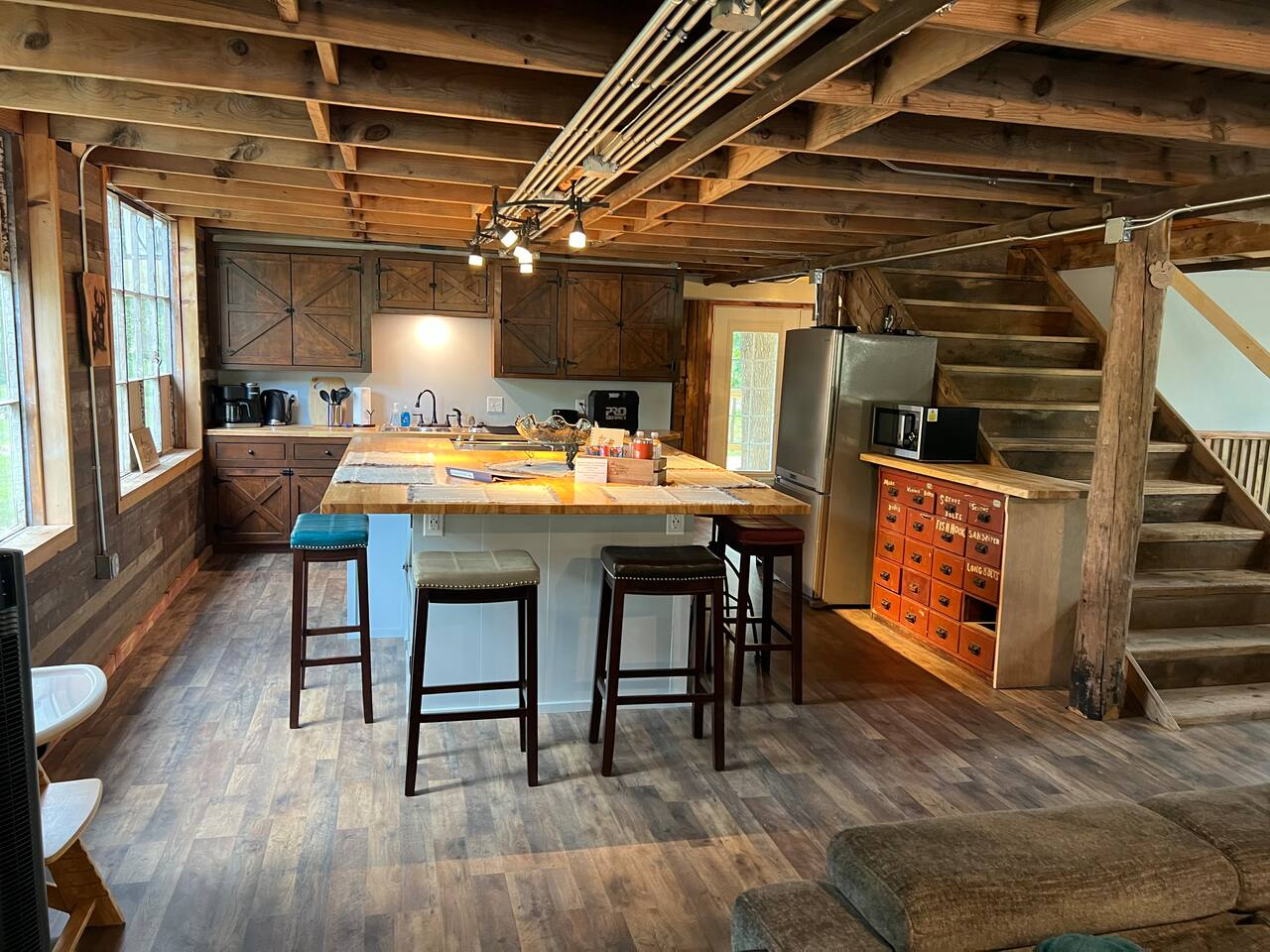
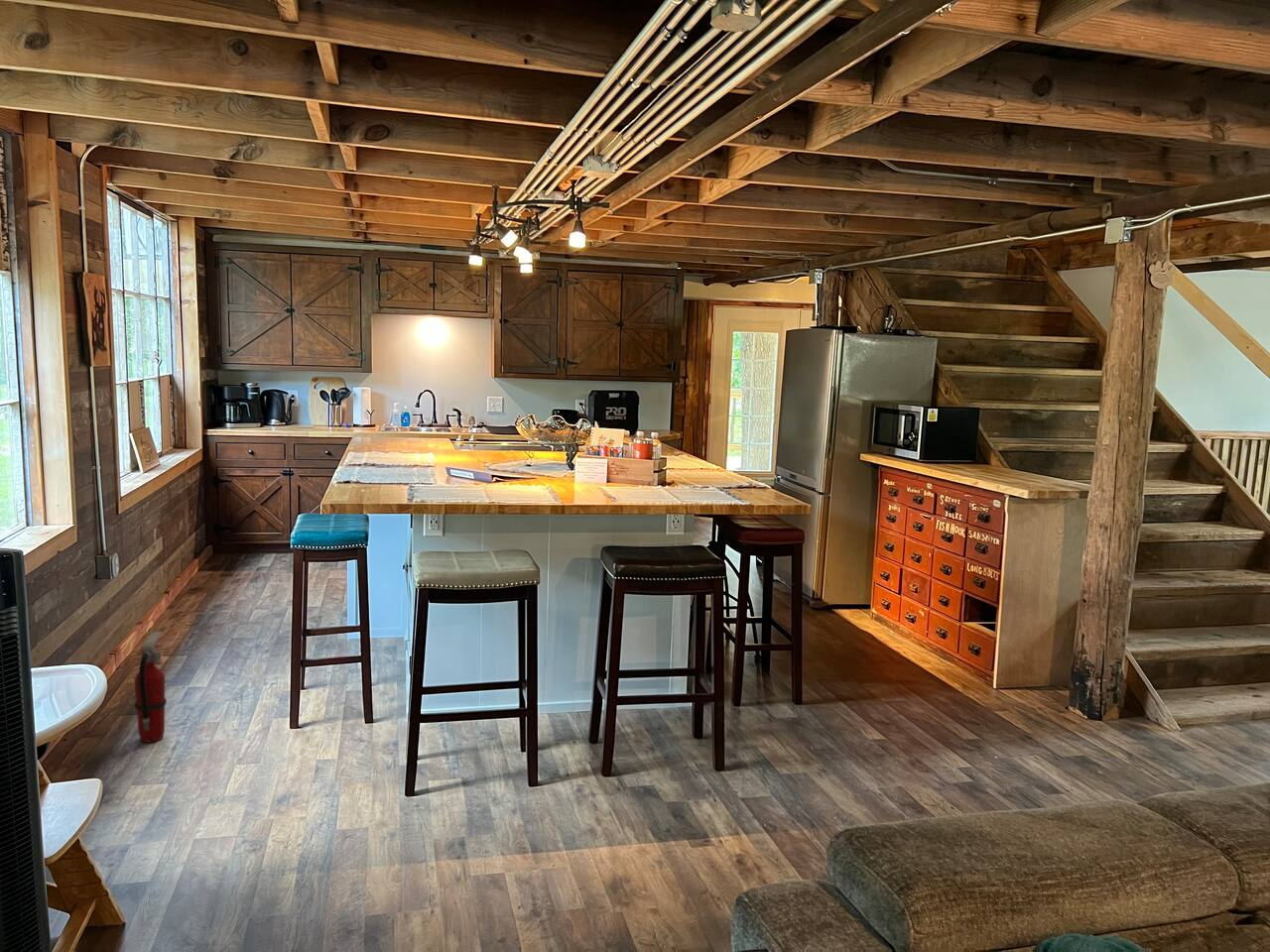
+ fire extinguisher (150, 688)
